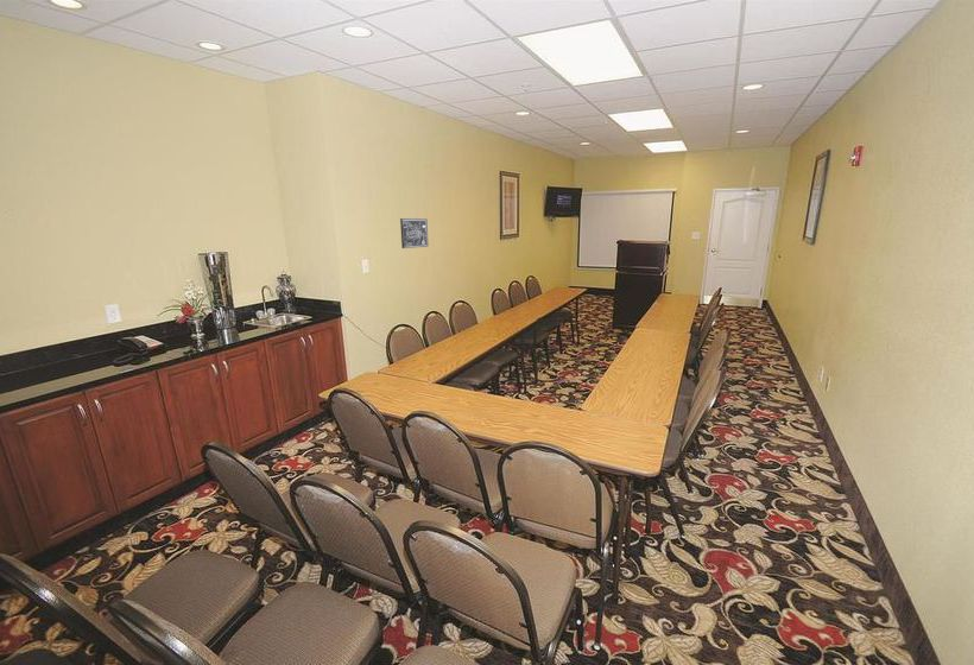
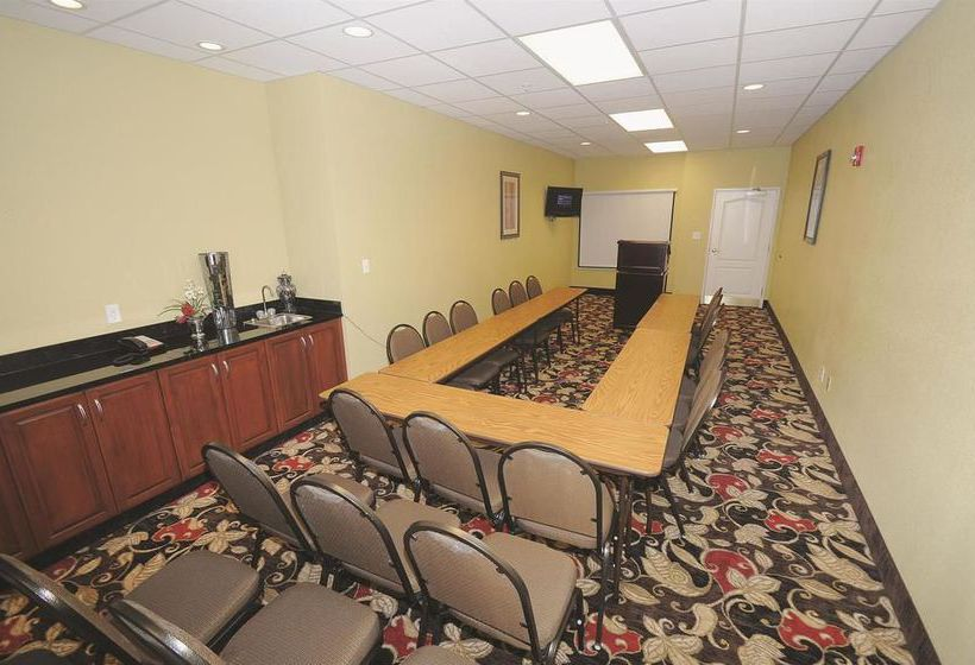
- wall art (415, 233)
